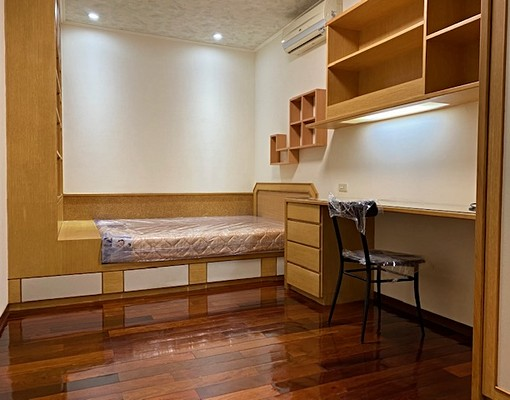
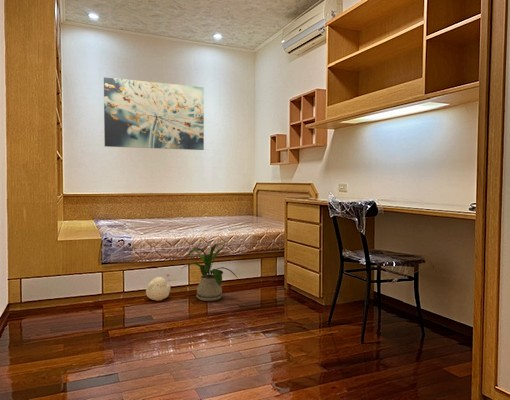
+ wall art (156, 115)
+ house plant (209, 268)
+ plush toy (158, 285)
